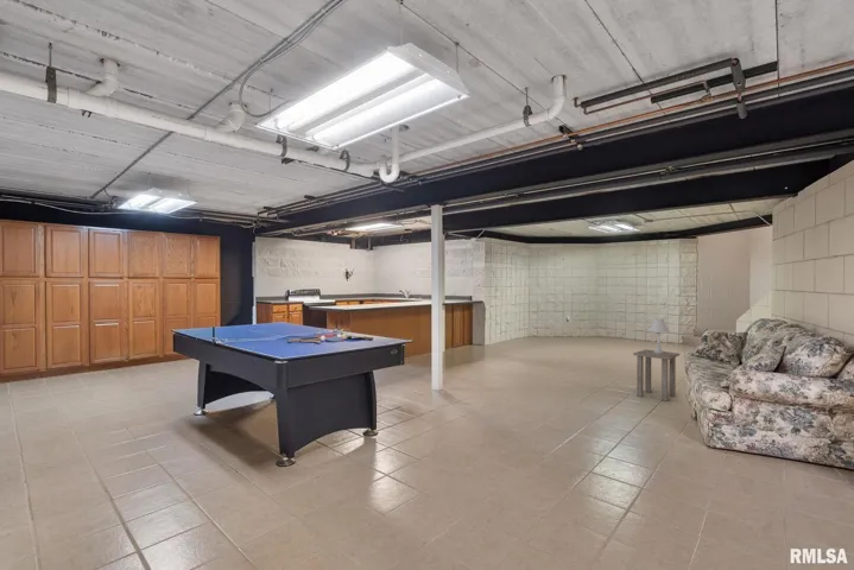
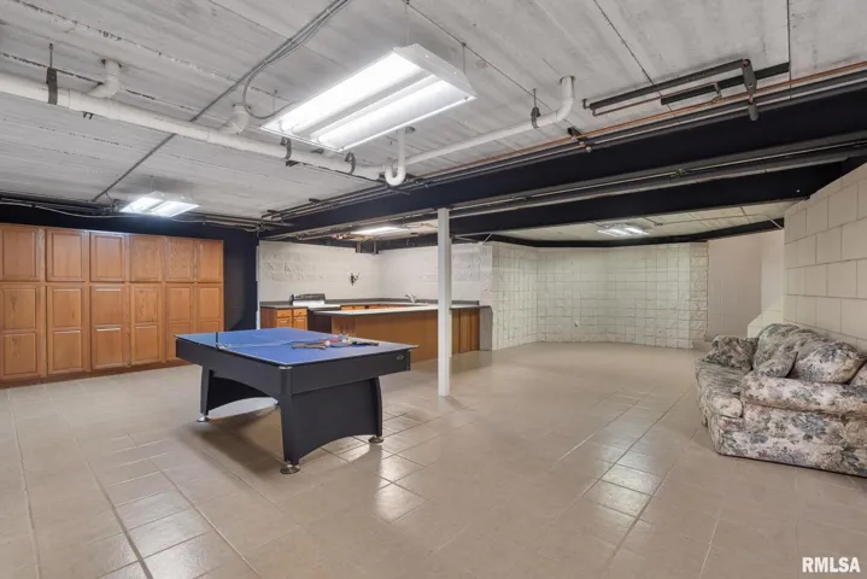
- side table (662, 374)
- table lamp (658, 335)
